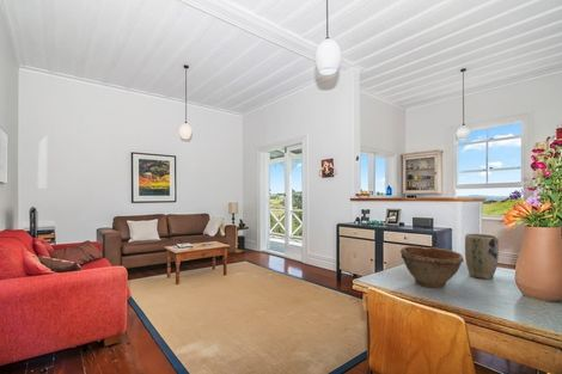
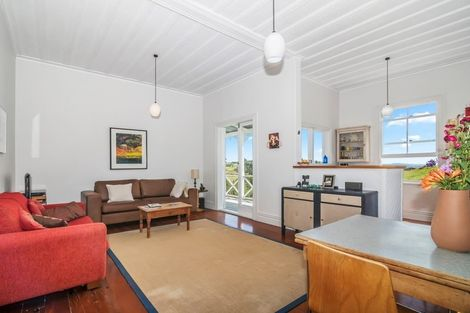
- plant pot (481, 256)
- bowl (430, 266)
